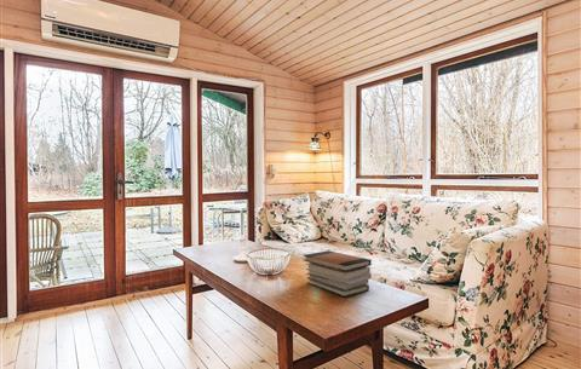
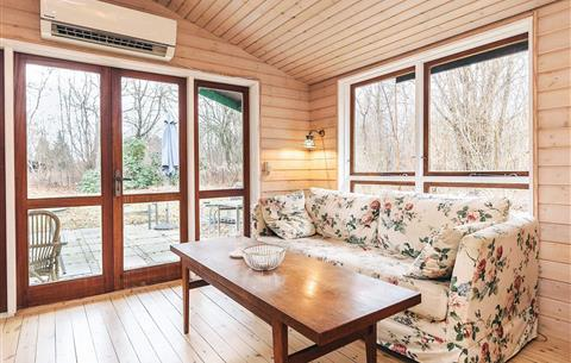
- book stack (336, 271)
